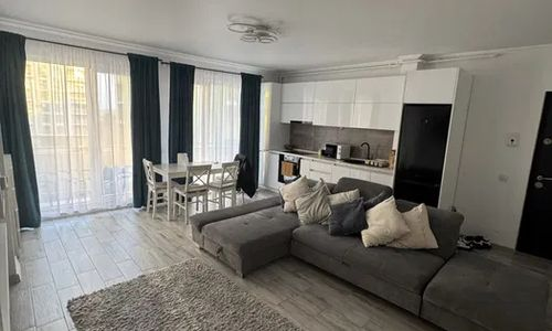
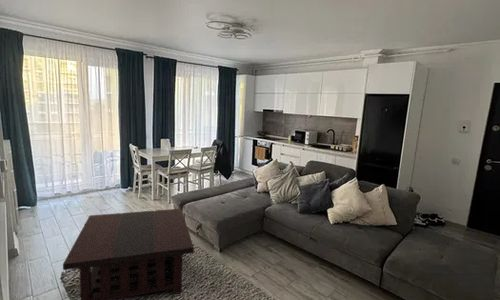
+ coffee table (136, 253)
